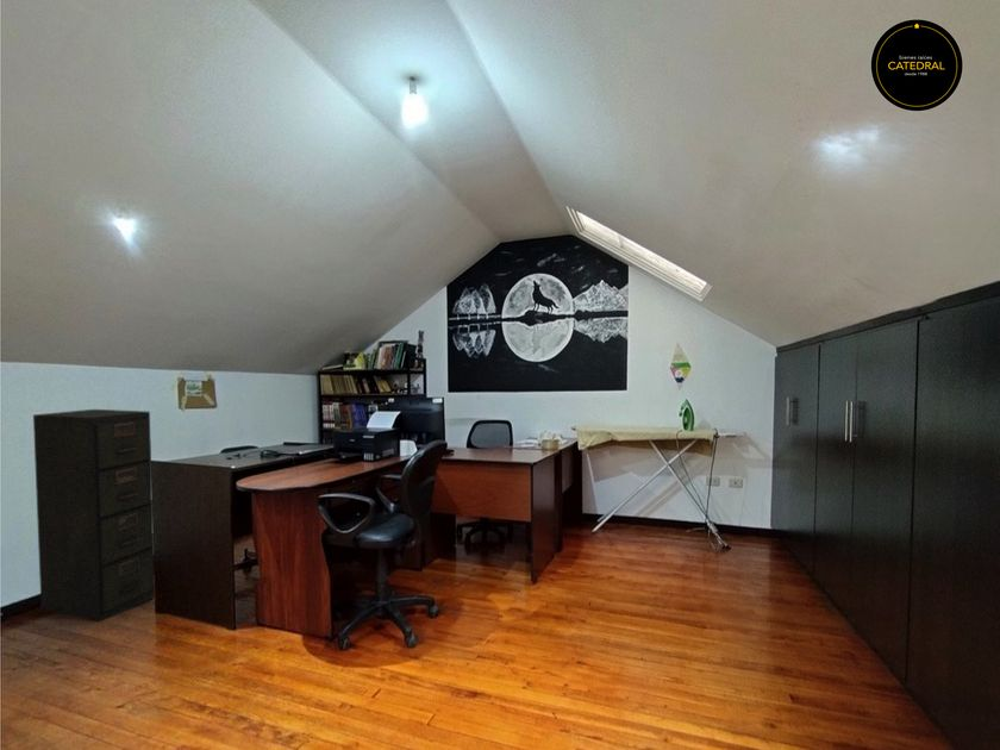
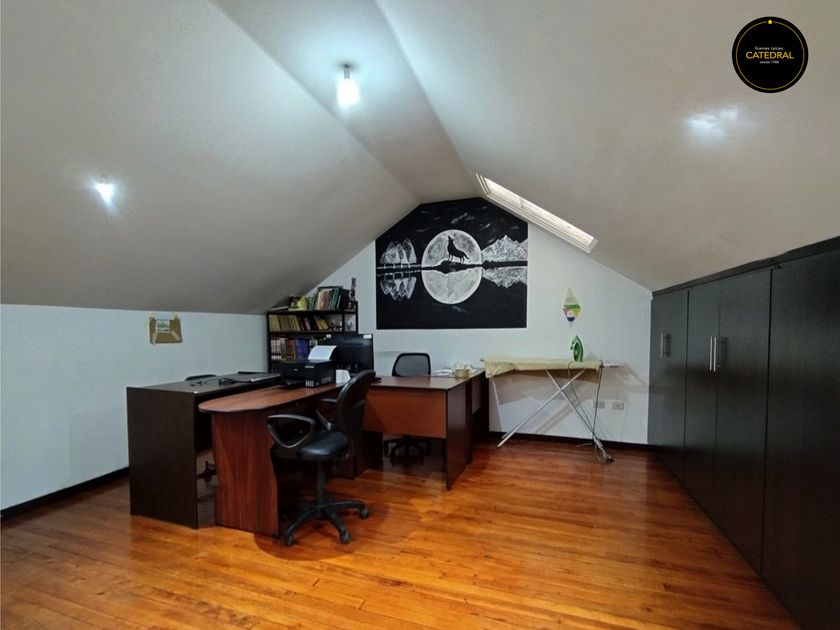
- filing cabinet (98, 508)
